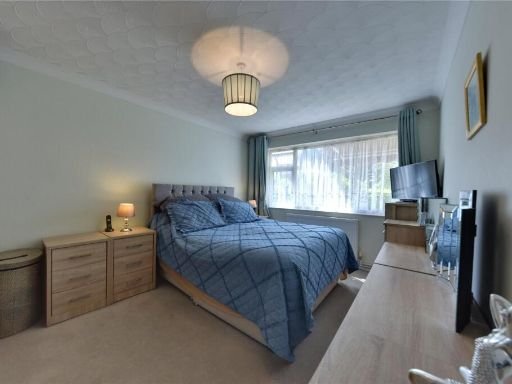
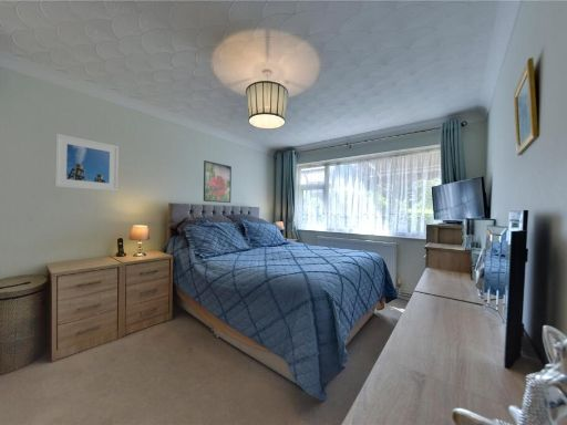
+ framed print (217, 183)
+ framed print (89, 164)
